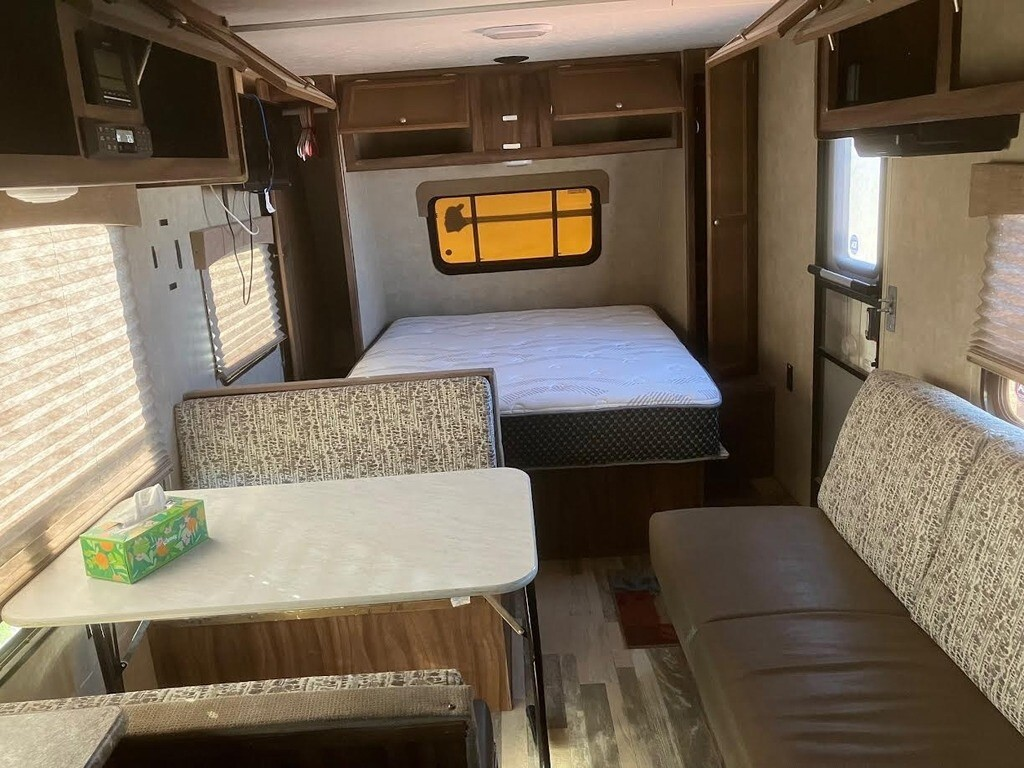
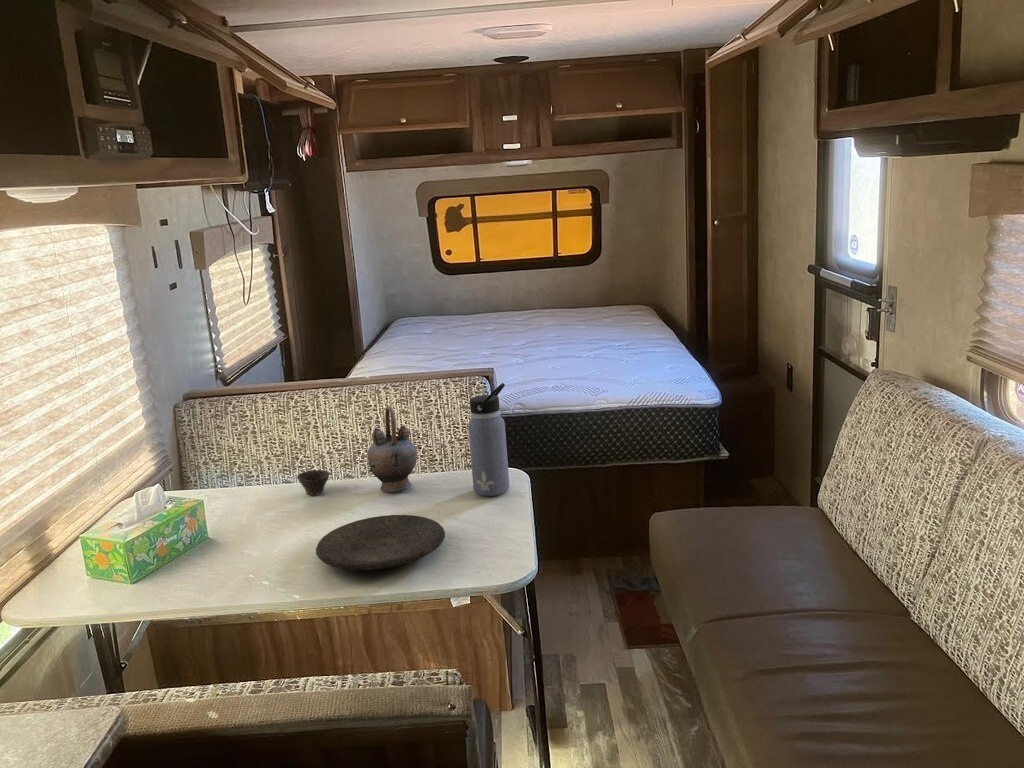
+ plate (381, 544)
+ cup (313, 482)
+ teapot (391, 449)
+ water bottle (489, 438)
